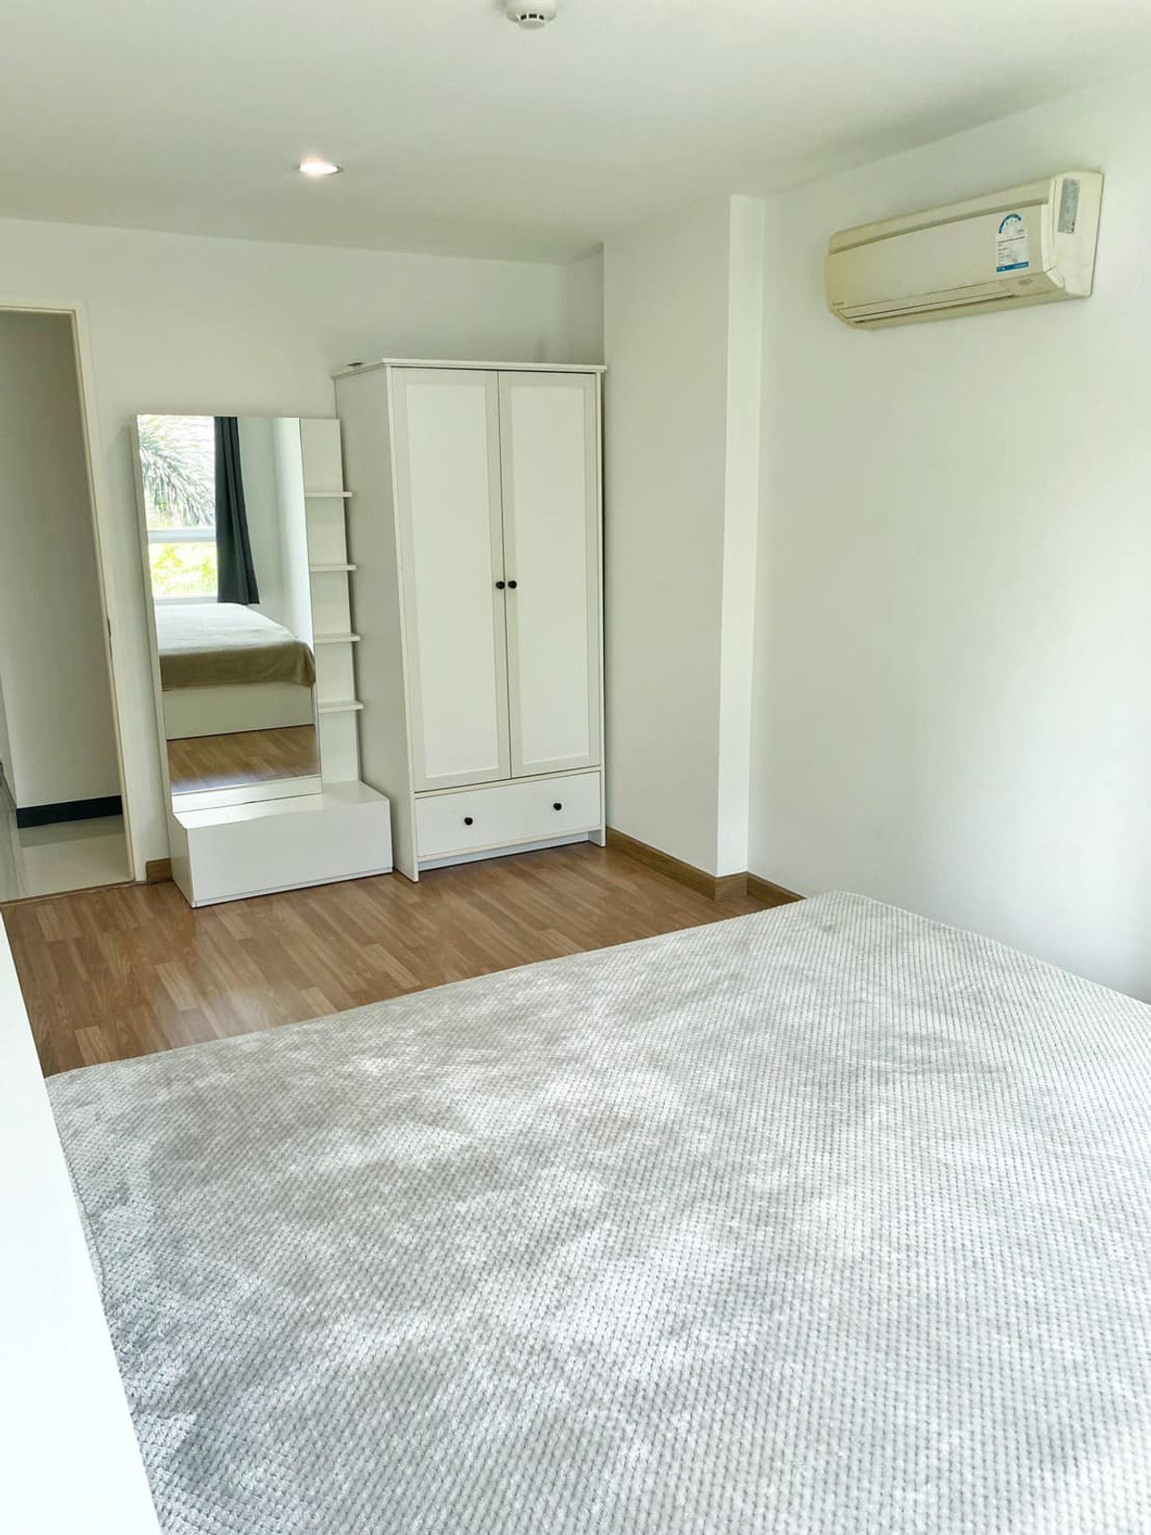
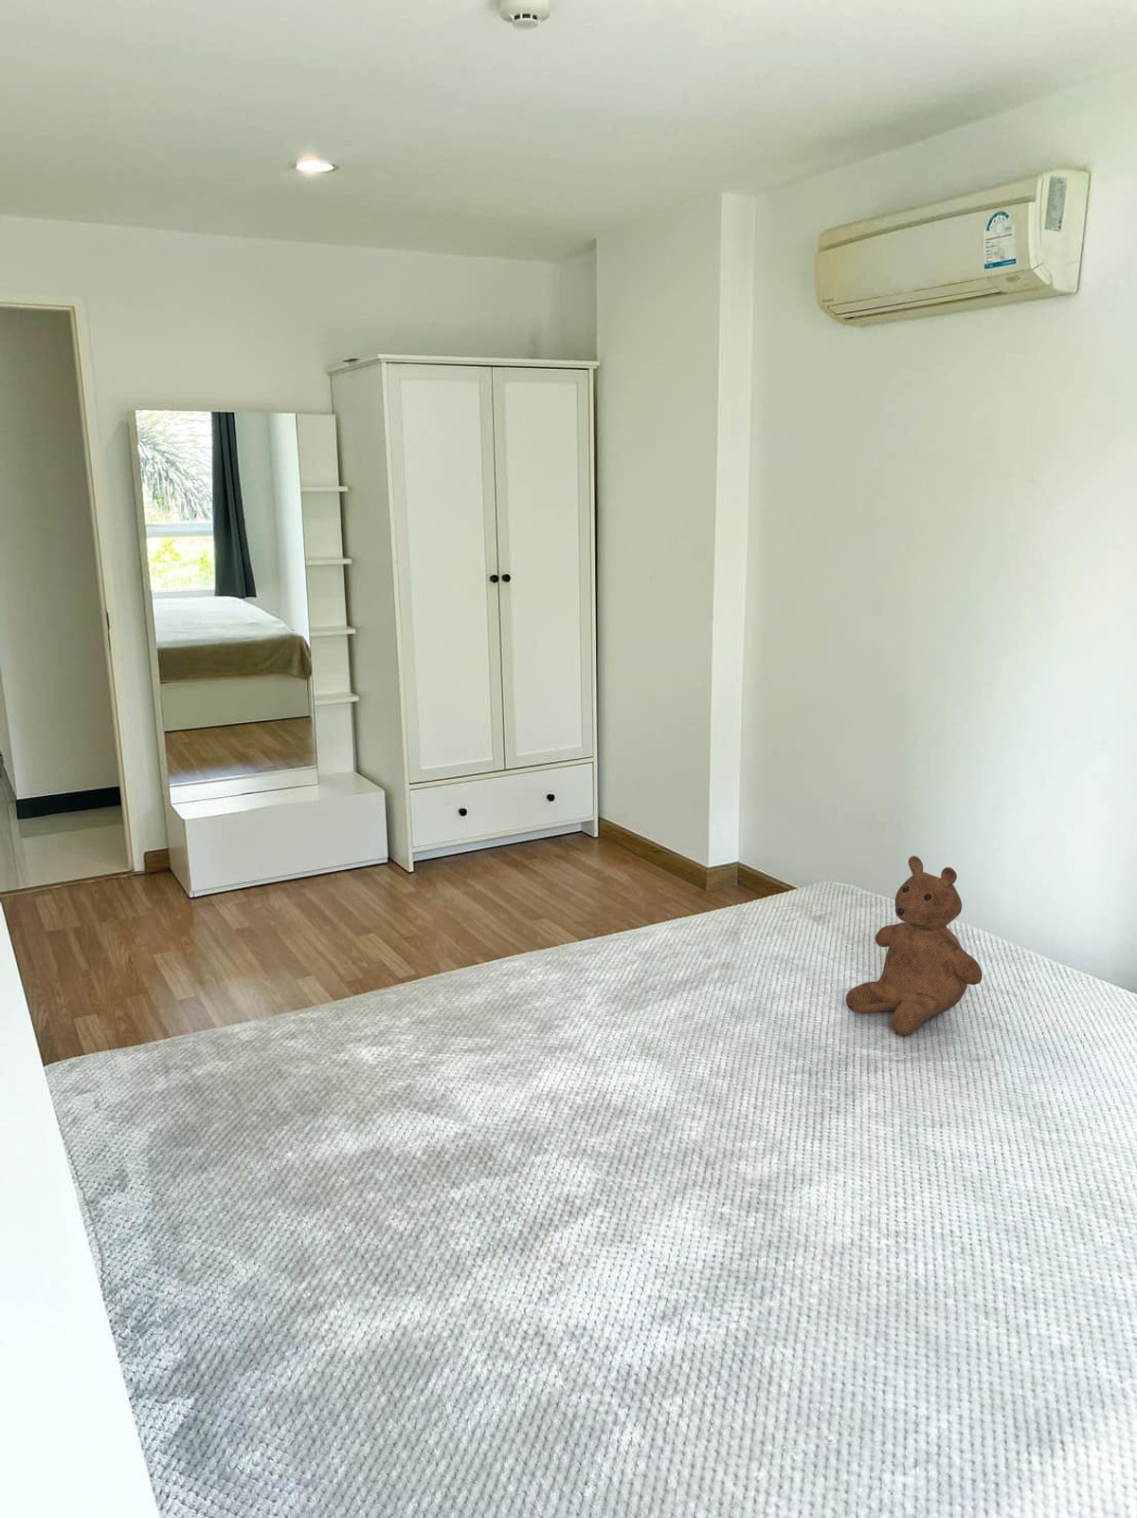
+ teddy bear (910, 941)
